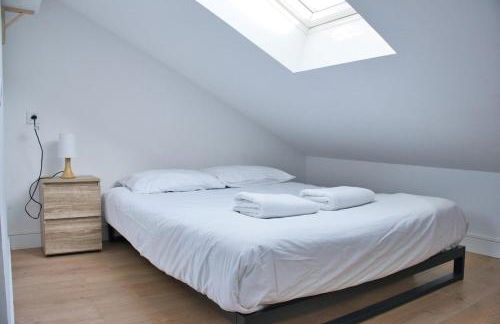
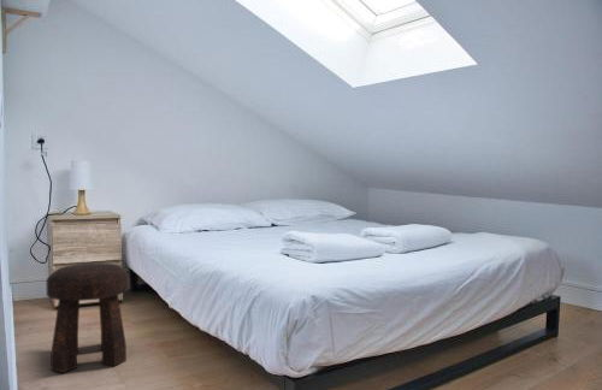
+ stool (78, 312)
